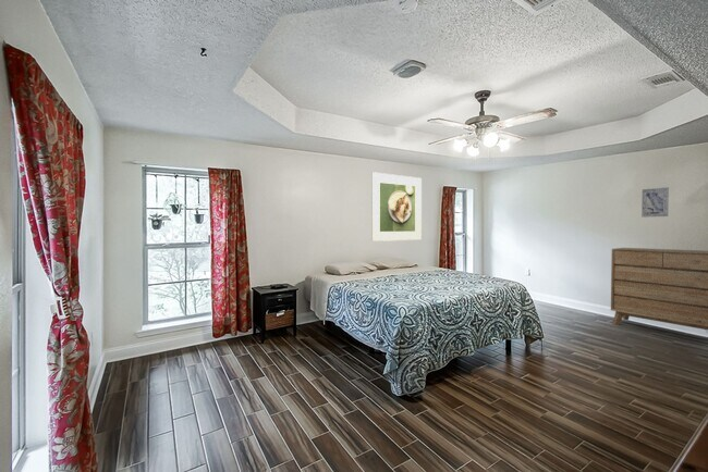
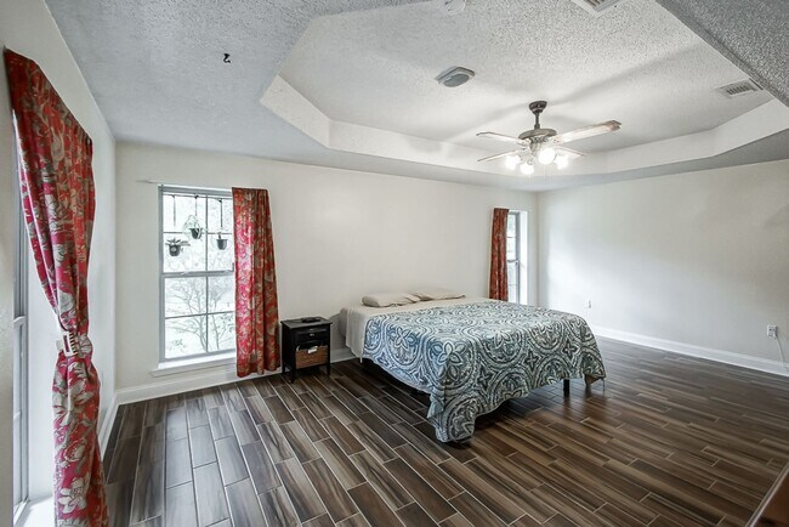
- dresser (667, 290)
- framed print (398, 208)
- wall art (655, 202)
